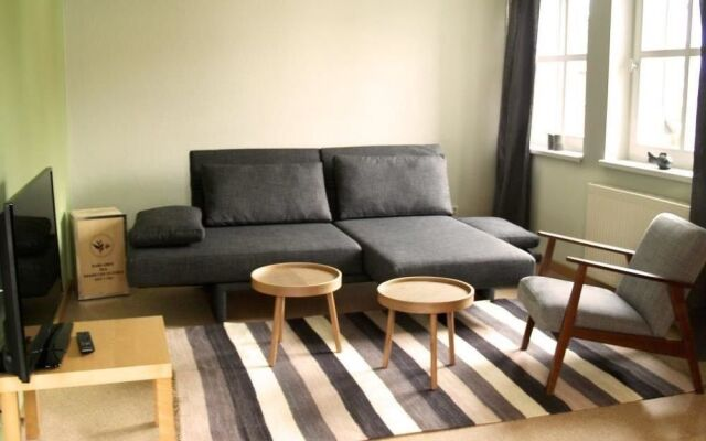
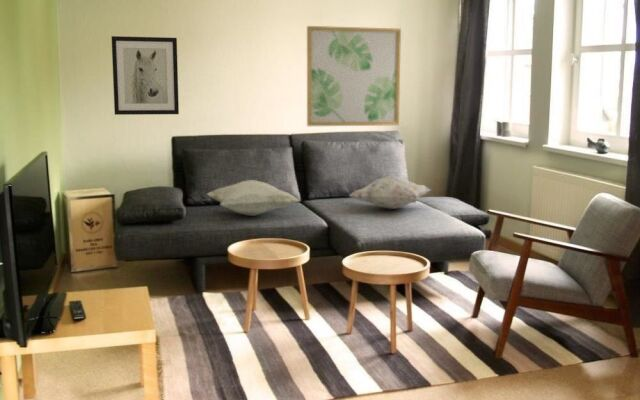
+ decorative pillow (391, 192)
+ cushion (251, 197)
+ wall art (145, 76)
+ wall art (354, 77)
